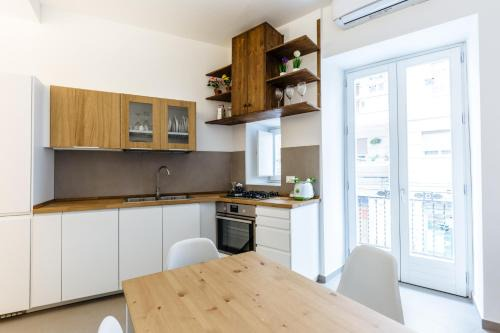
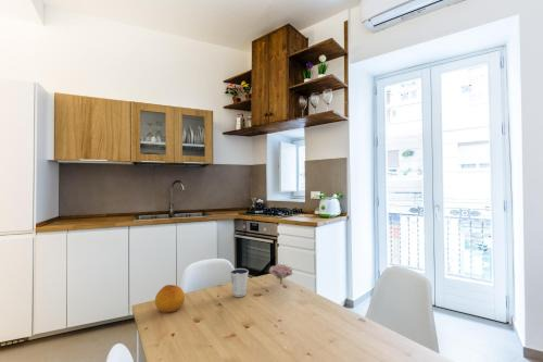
+ dixie cup (239, 283)
+ fruit (169, 297)
+ flower (280, 274)
